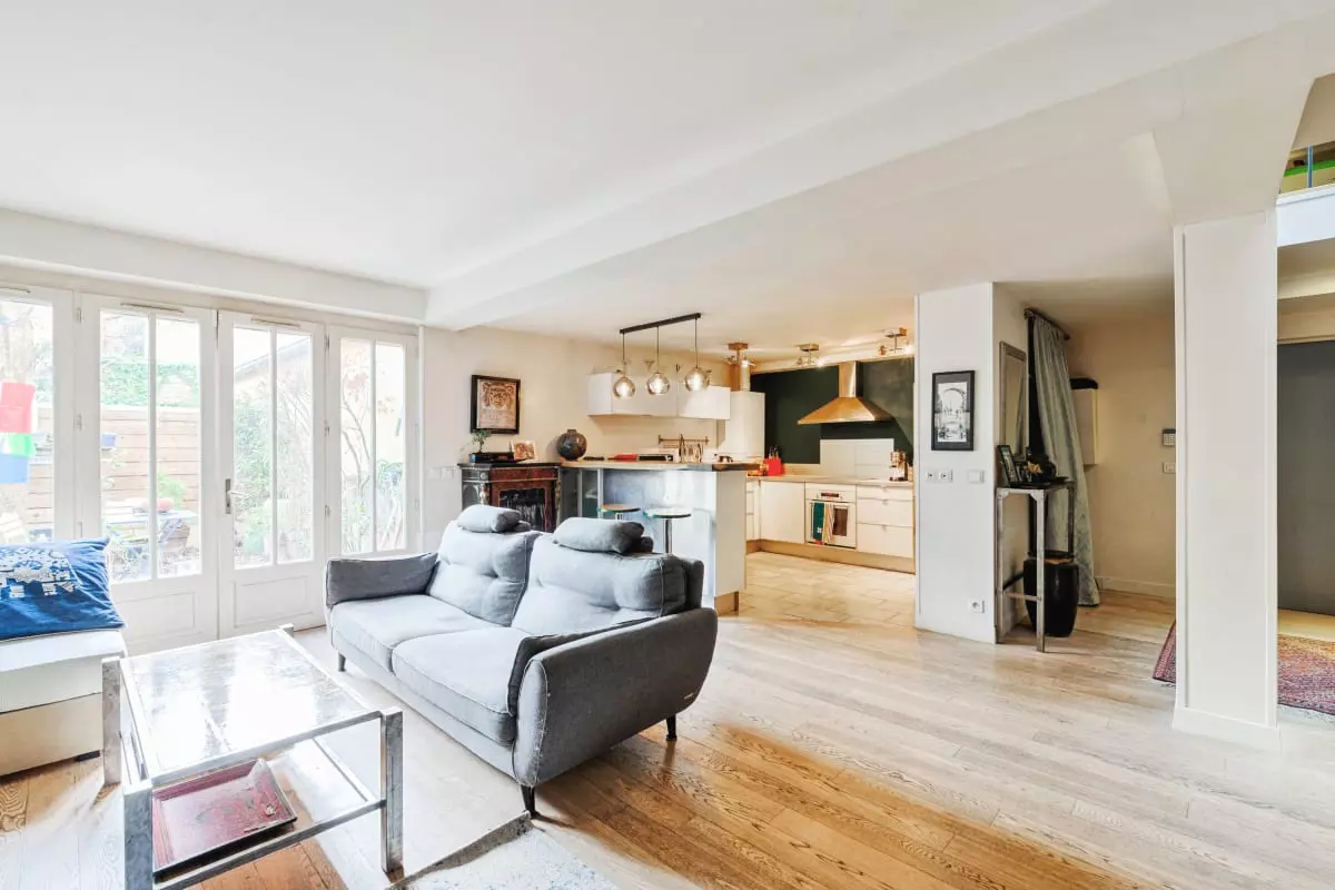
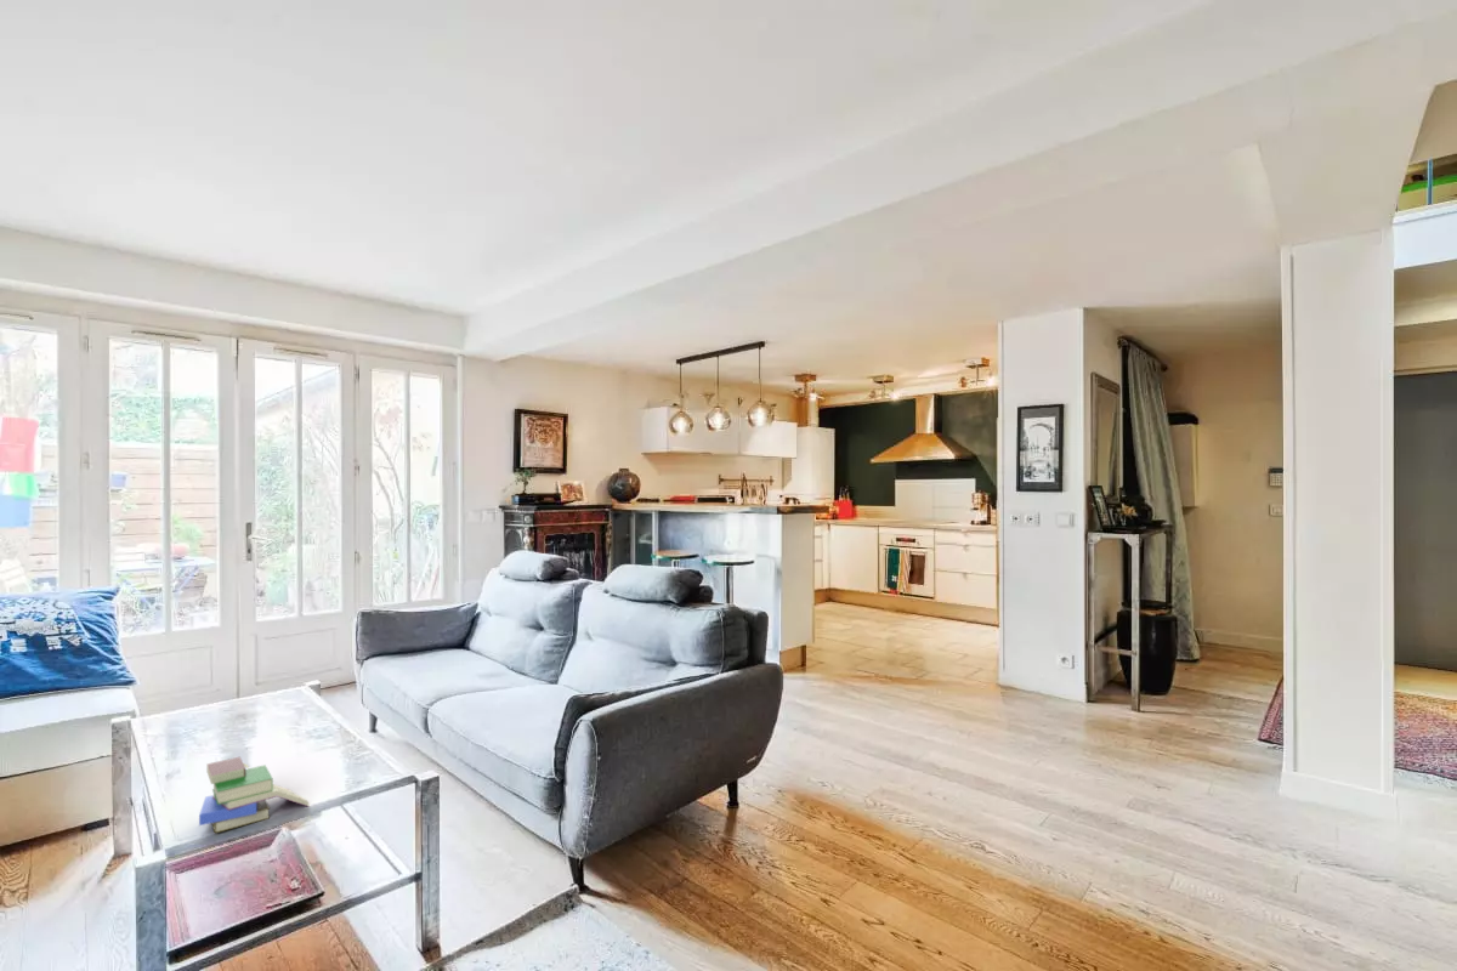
+ book (253, 788)
